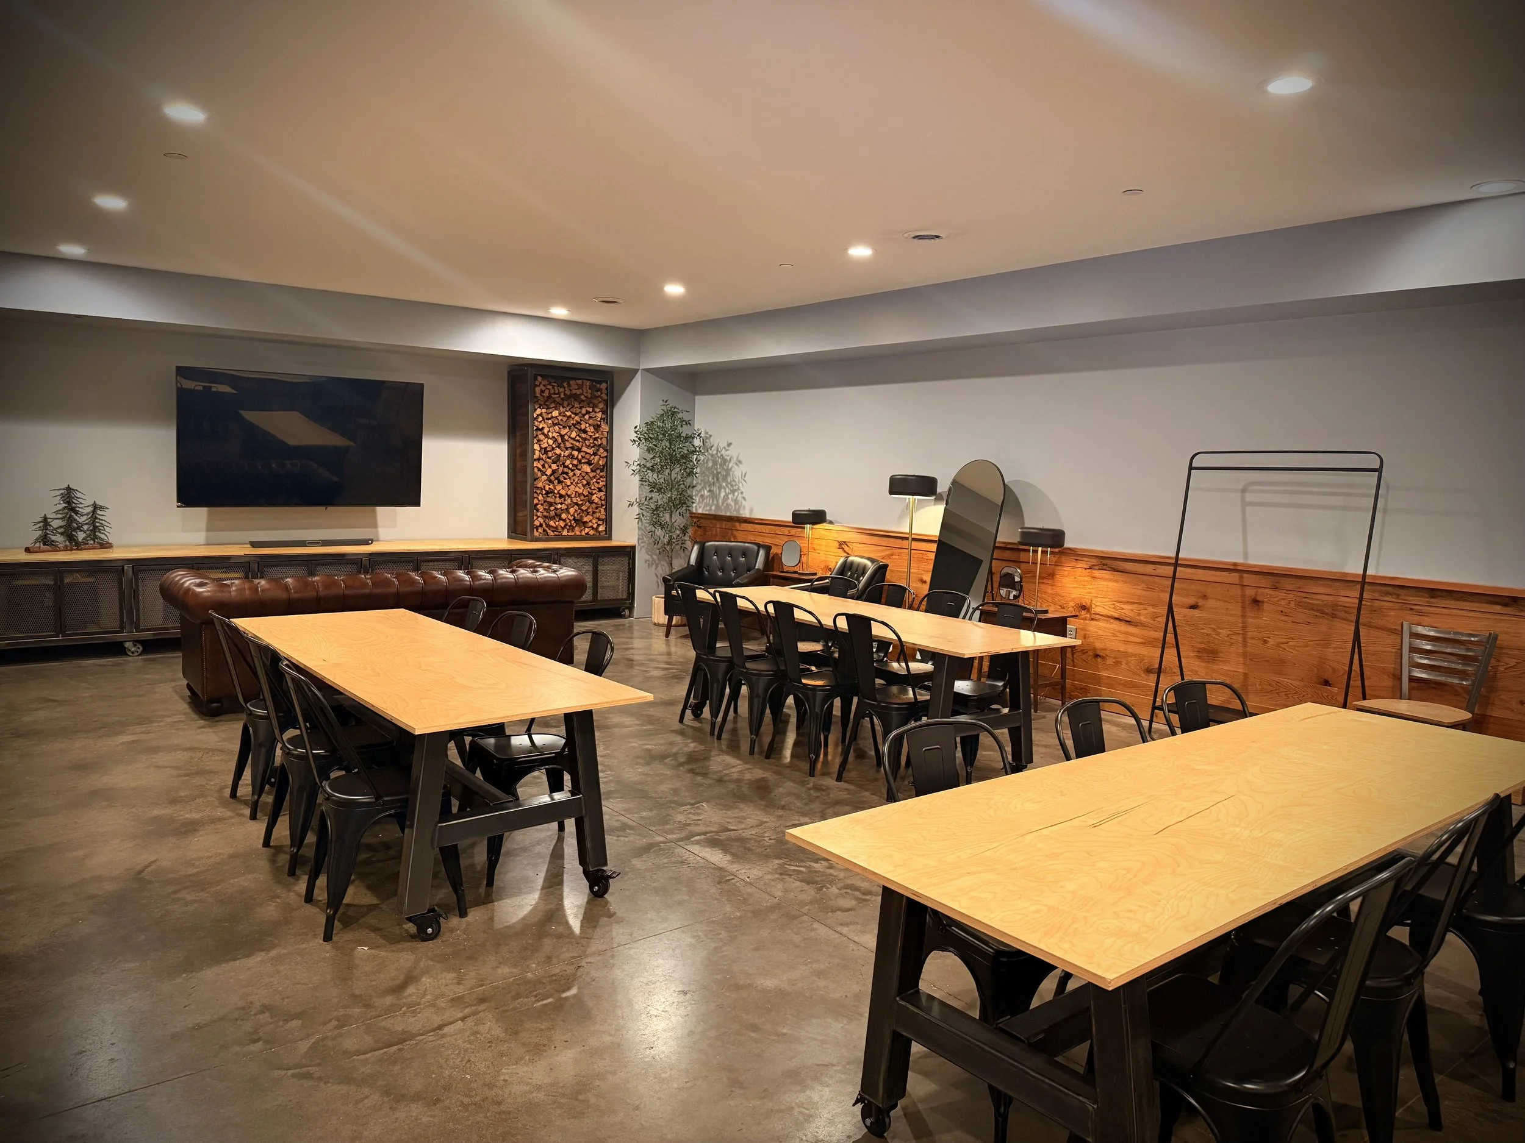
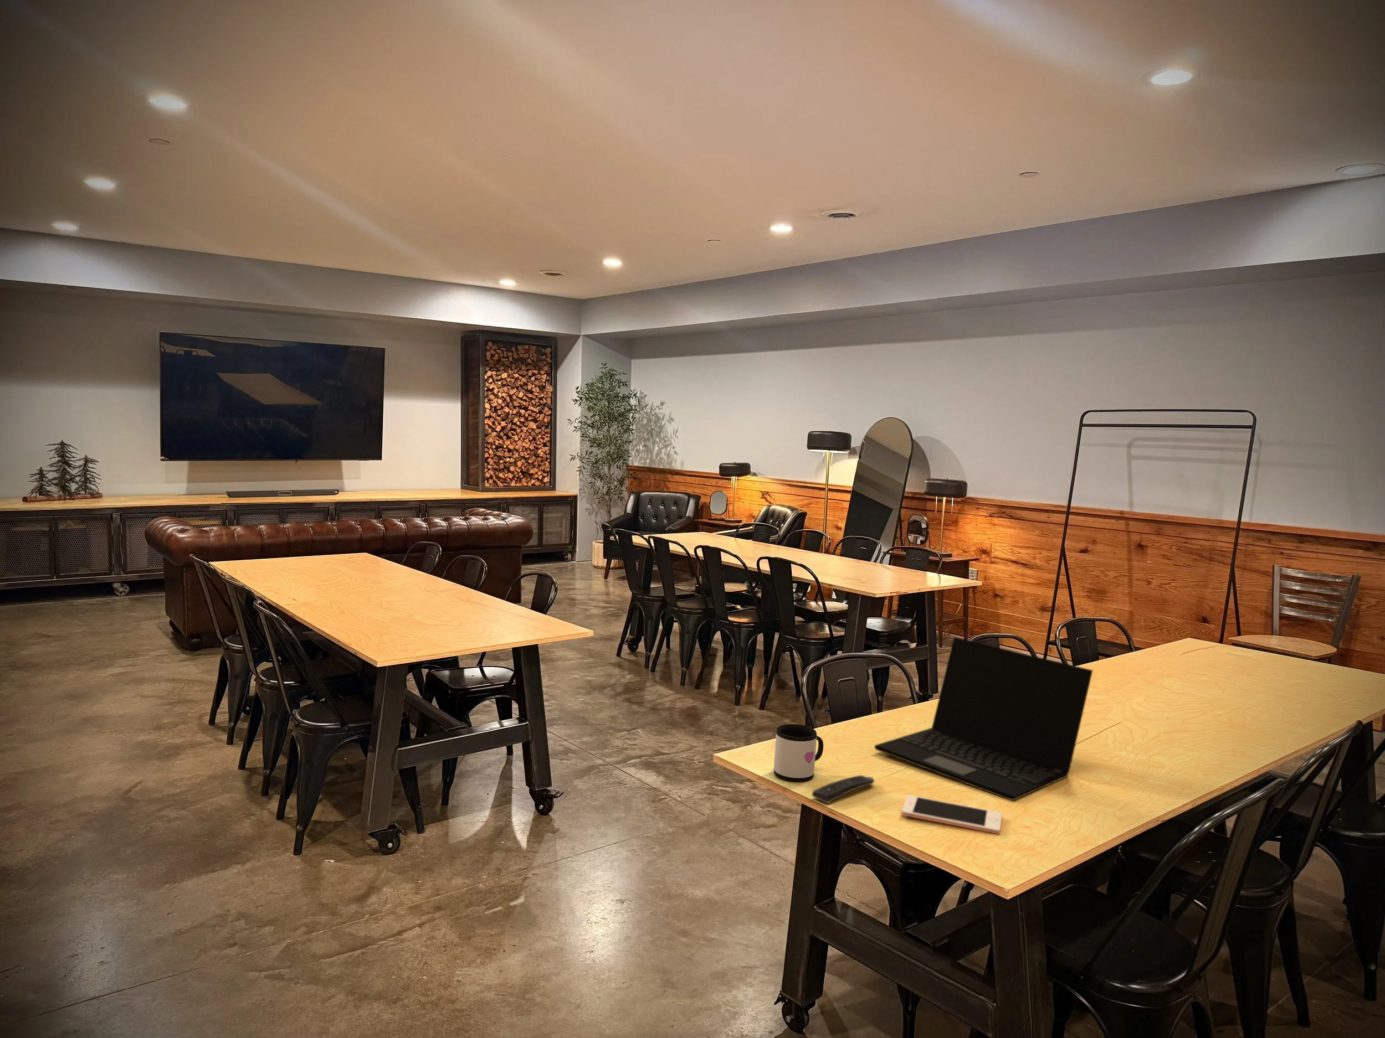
+ laptop (981, 710)
+ cell phone (952, 813)
+ remote control (846, 786)
+ mug (802, 750)
